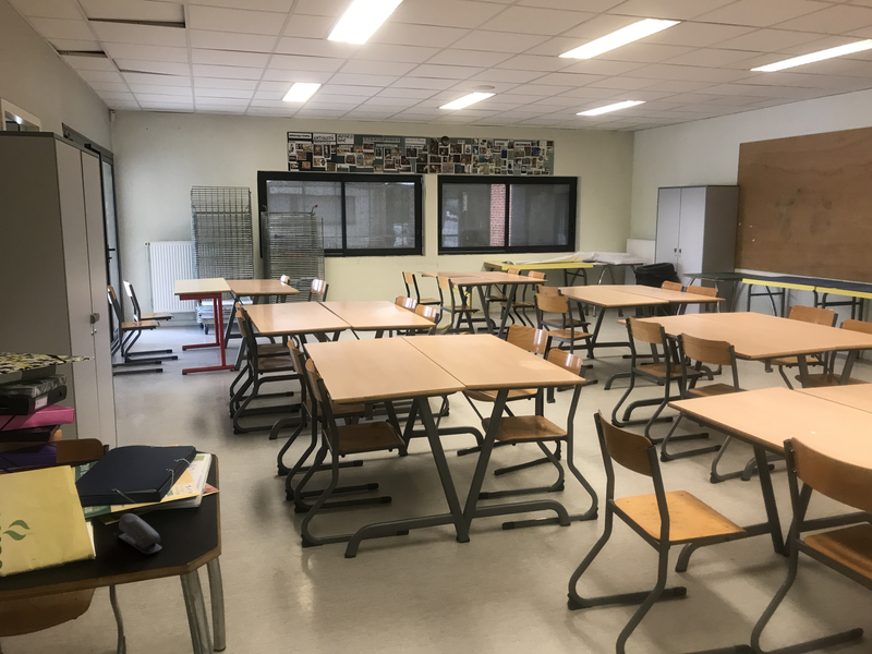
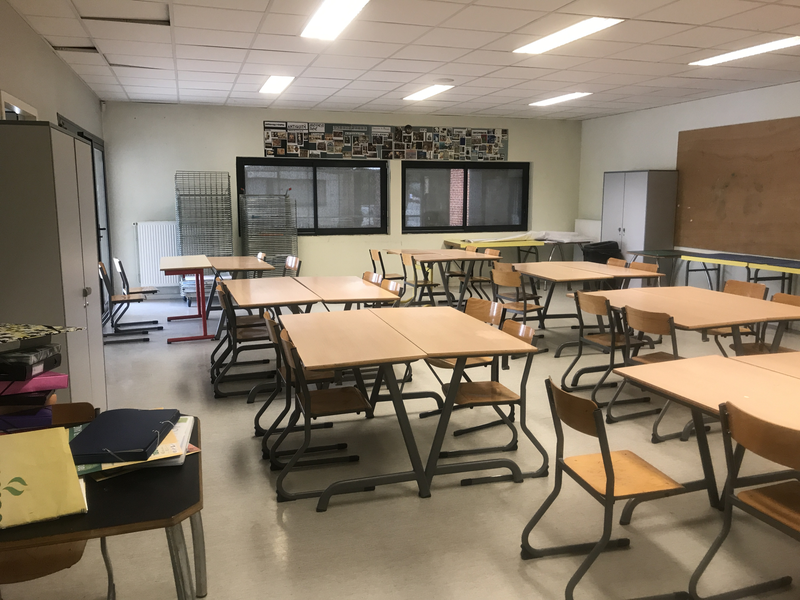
- stapler (138, 532)
